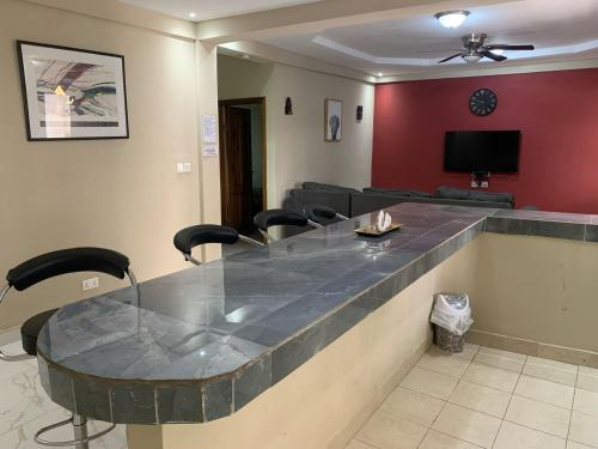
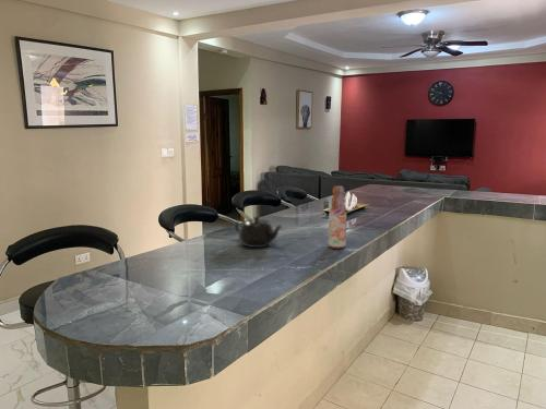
+ bottle (337, 216)
+ teapot (258, 230)
